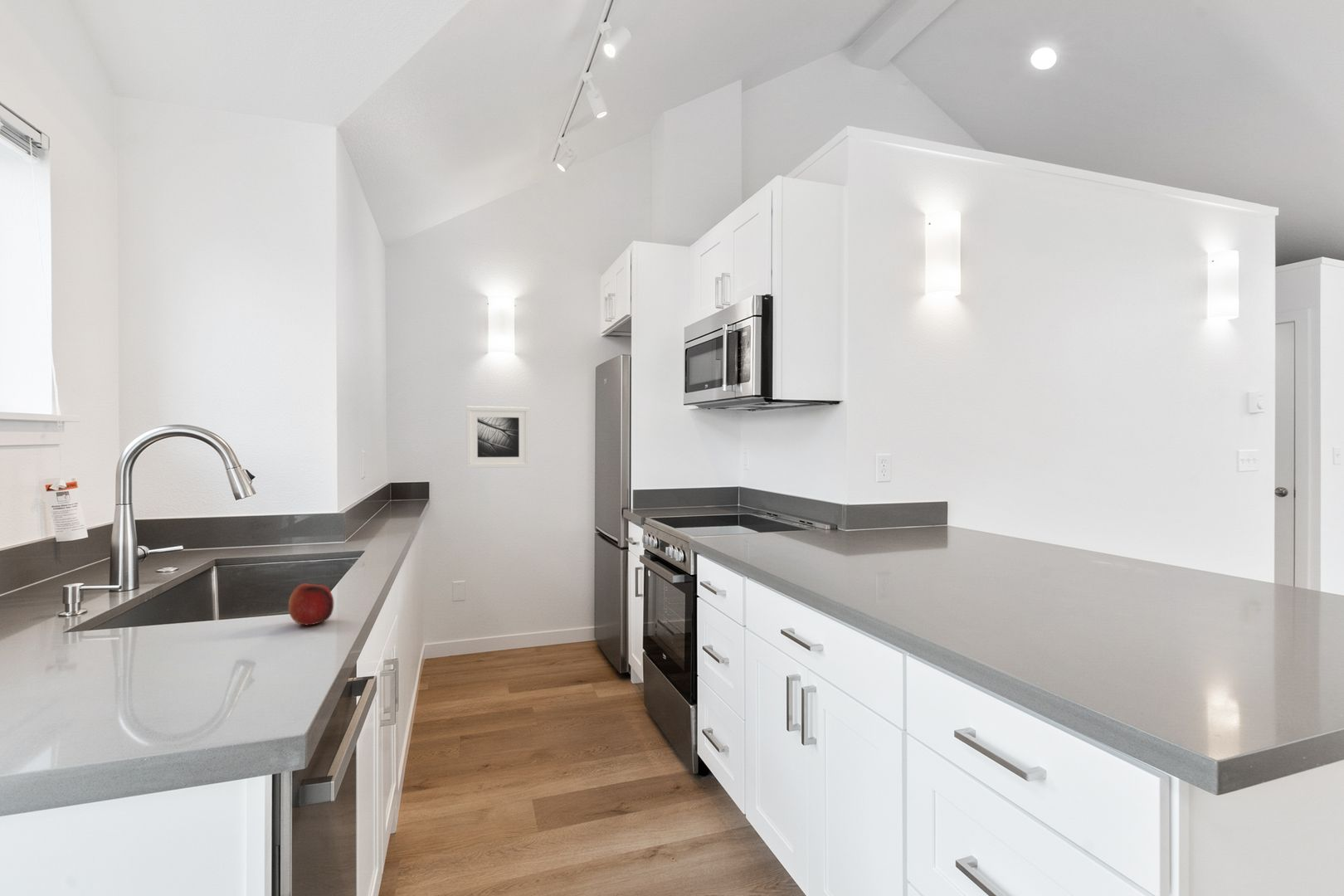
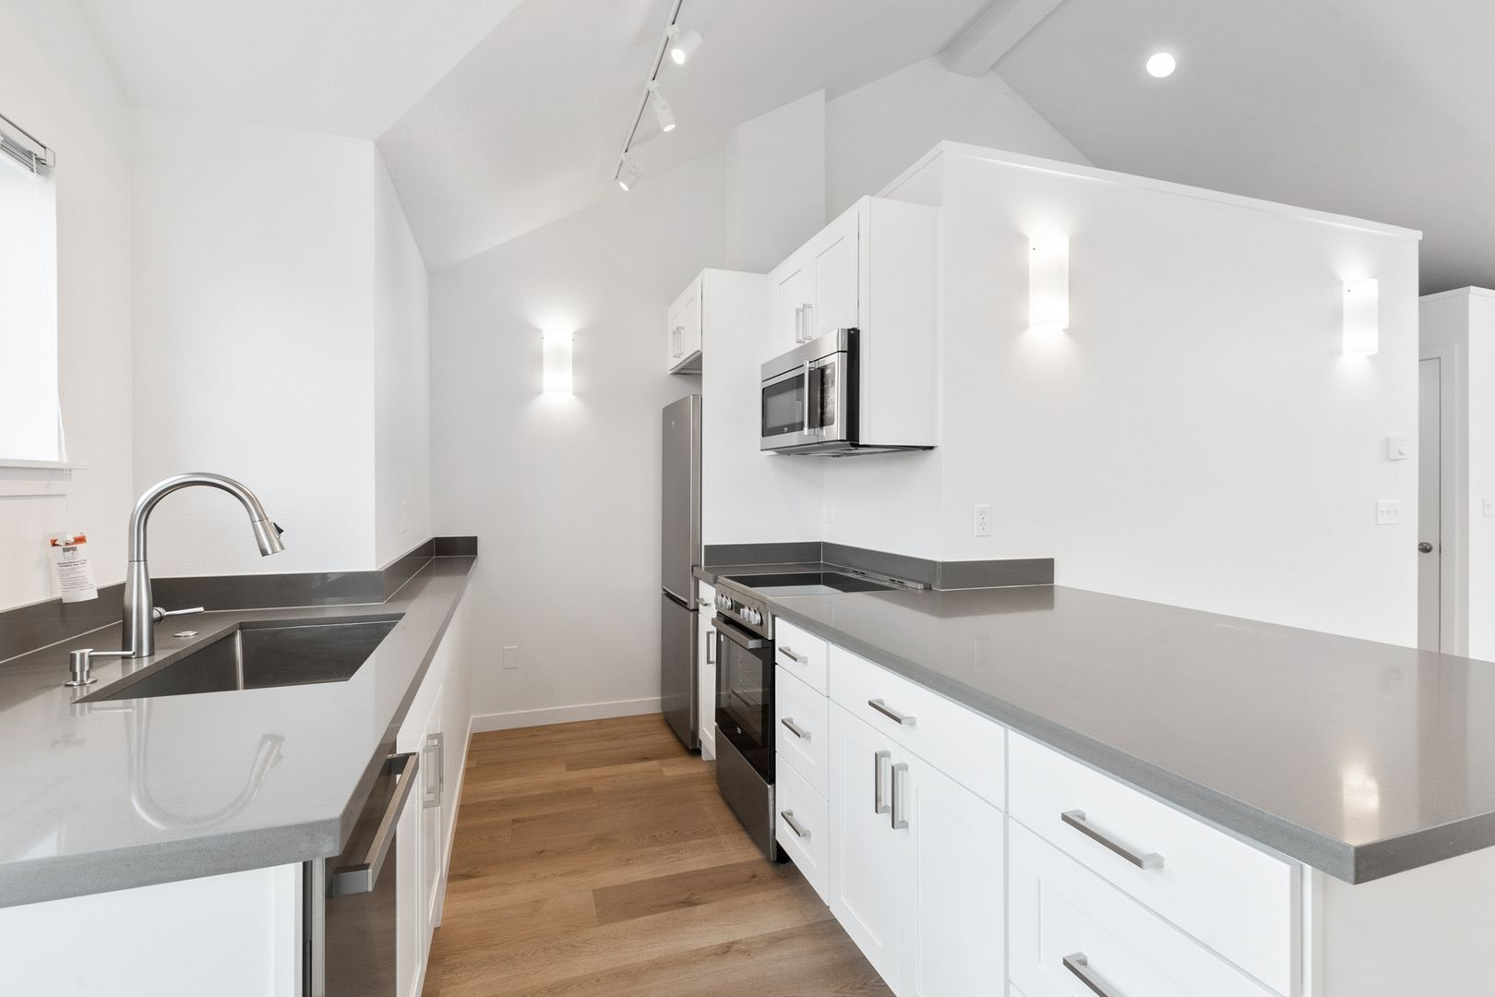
- fruit (311, 602)
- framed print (498, 437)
